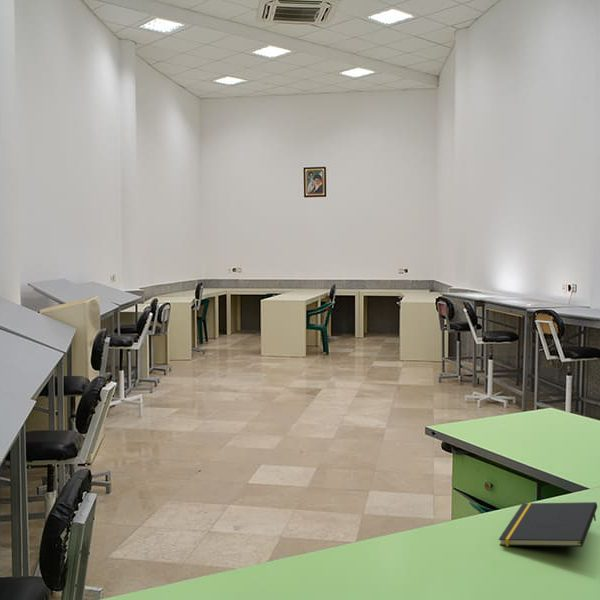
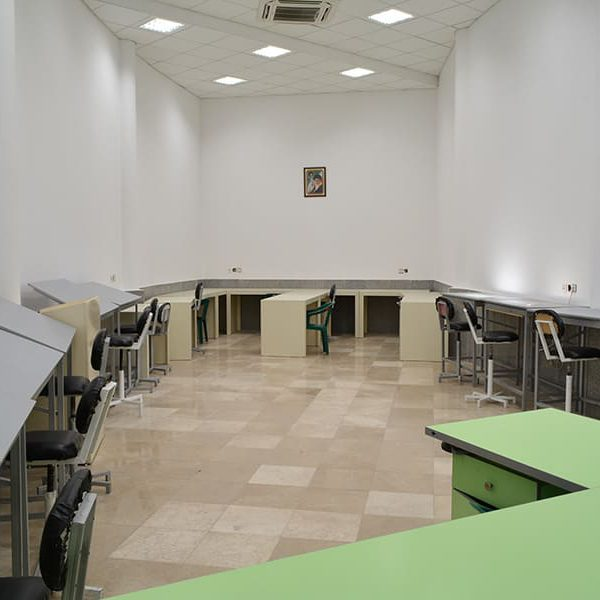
- notepad (549, 523)
